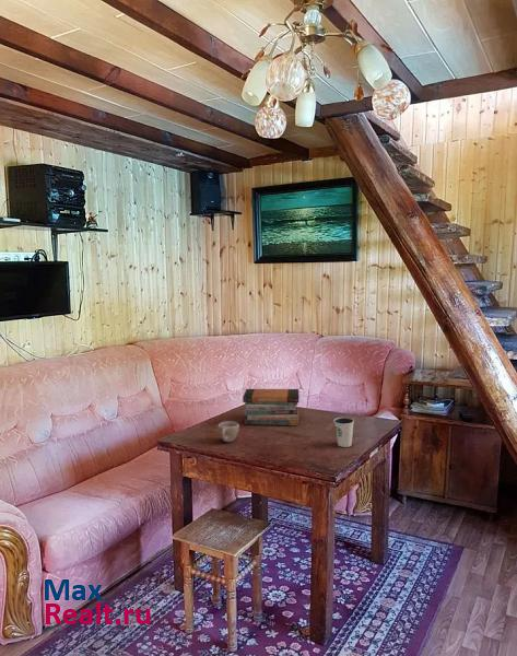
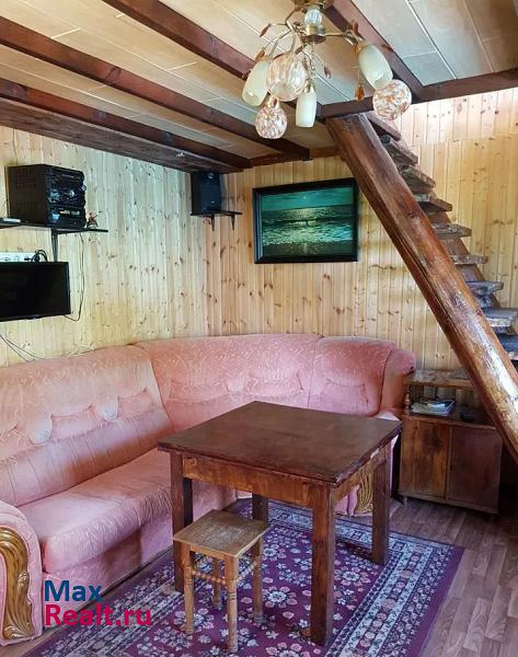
- dixie cup (343, 432)
- cup (227, 433)
- book stack (271, 406)
